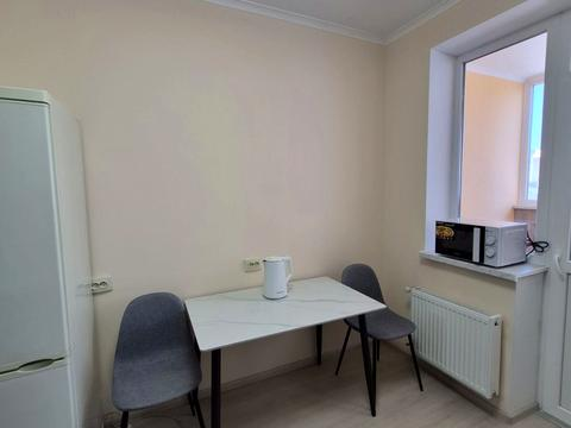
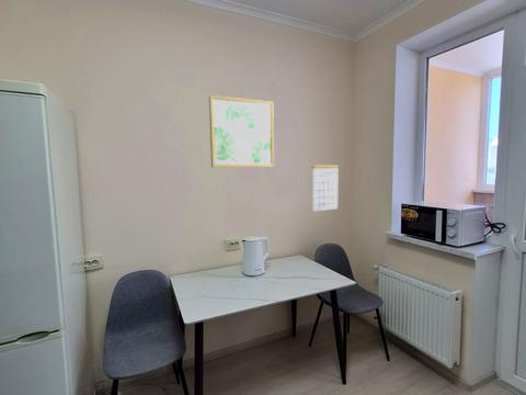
+ wall art (243, 133)
+ calendar (325, 182)
